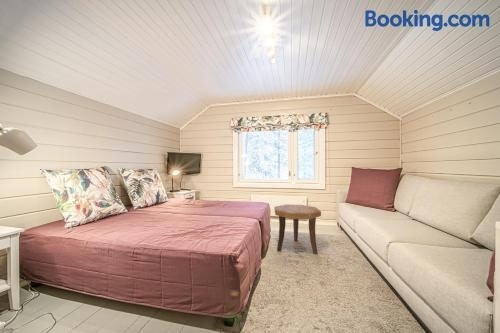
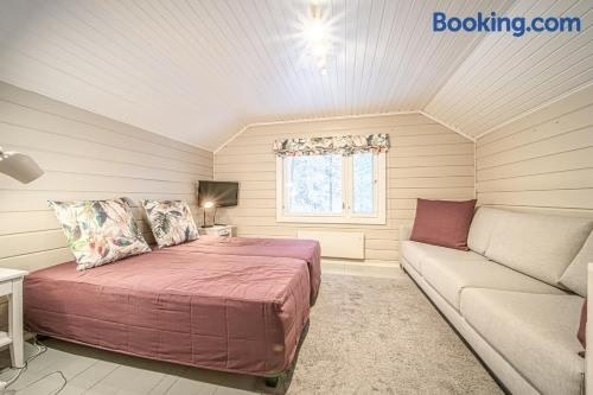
- side table (296, 227)
